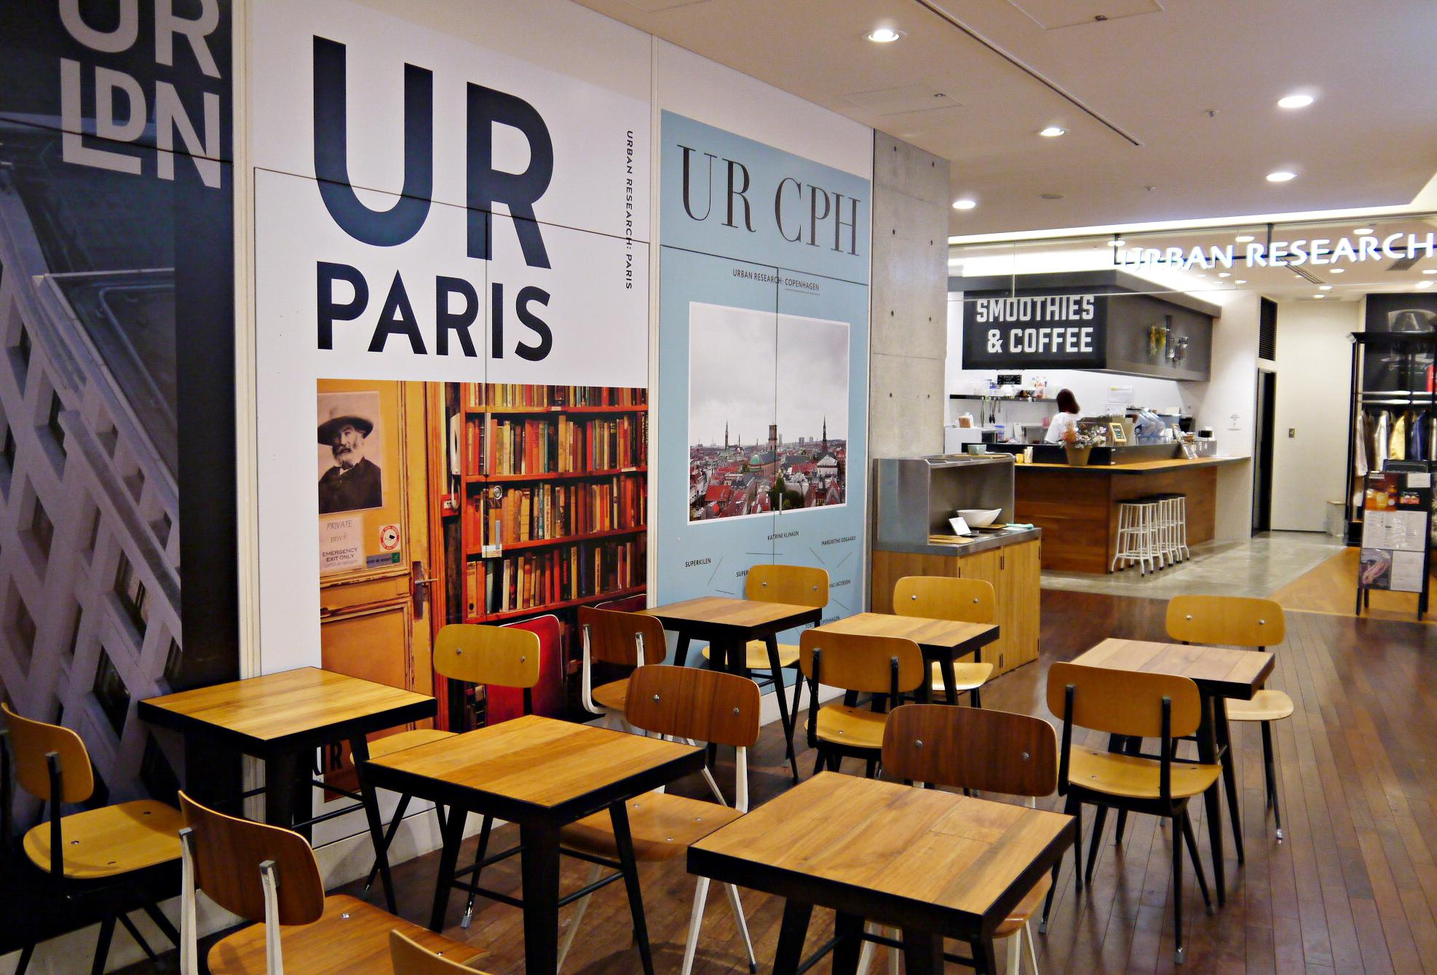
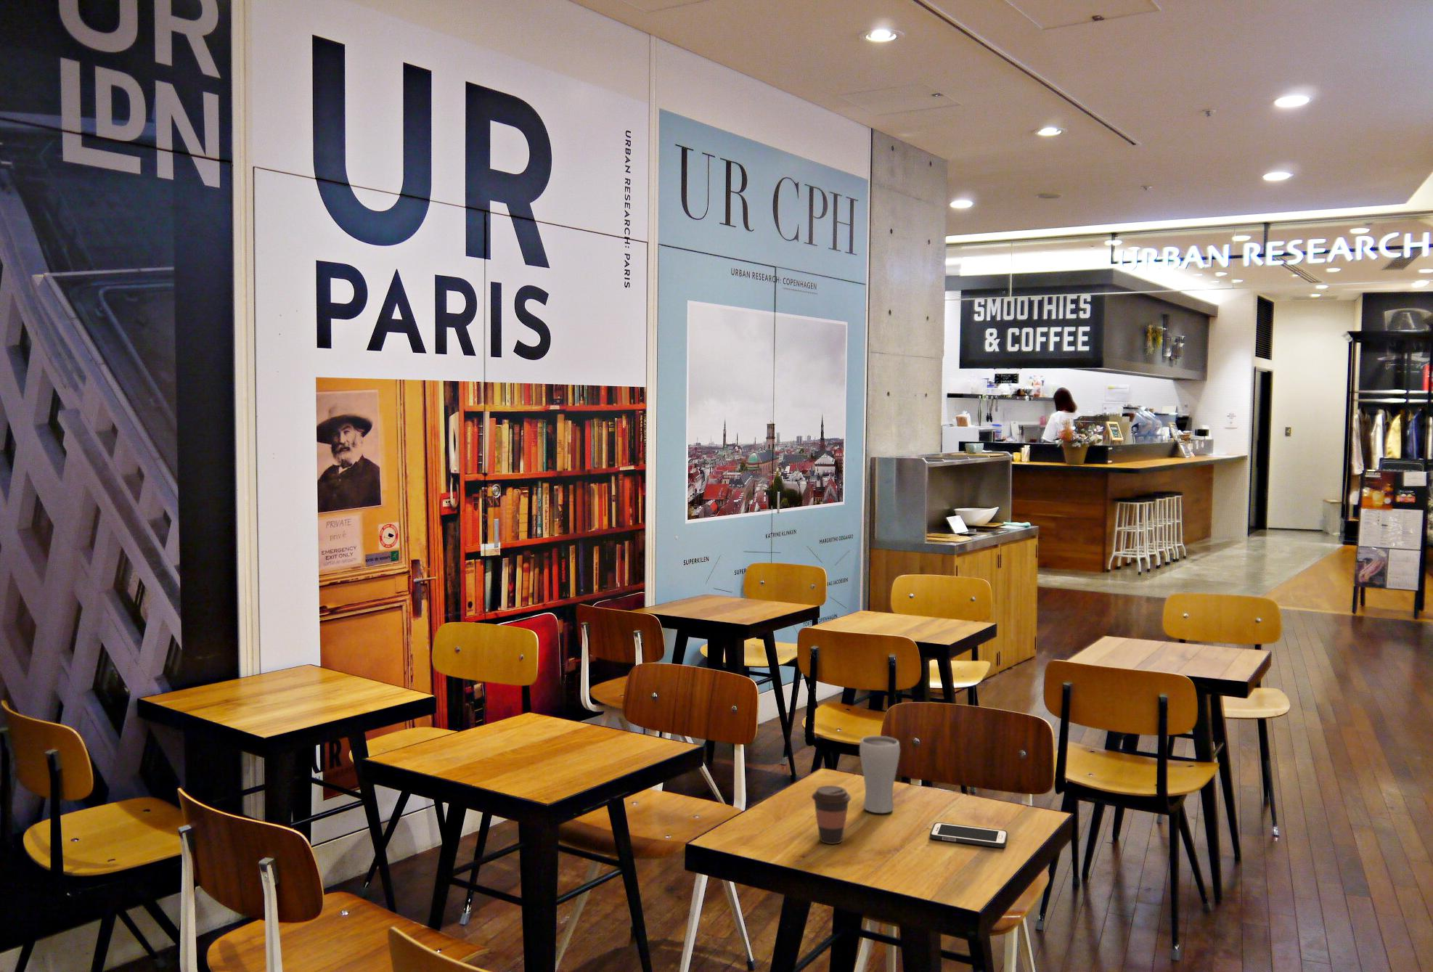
+ coffee cup (831, 815)
+ drinking glass (879, 775)
+ cell phone (969, 835)
